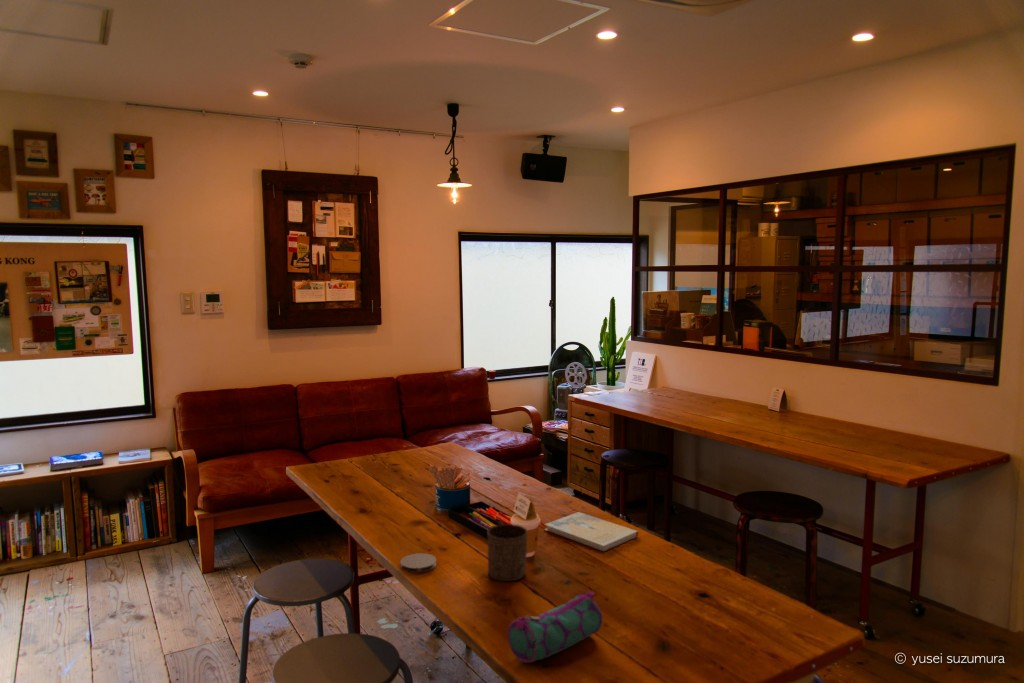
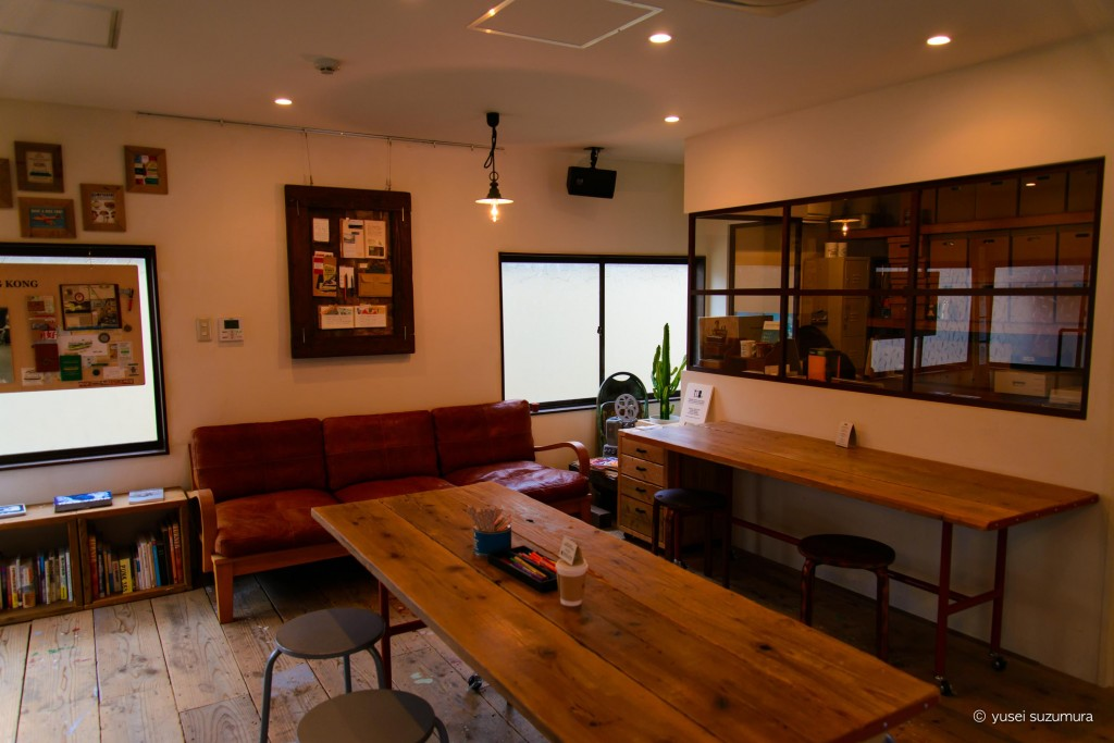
- cup (507, 552)
- book (590, 530)
- coaster (418, 562)
- pencil case (556, 626)
